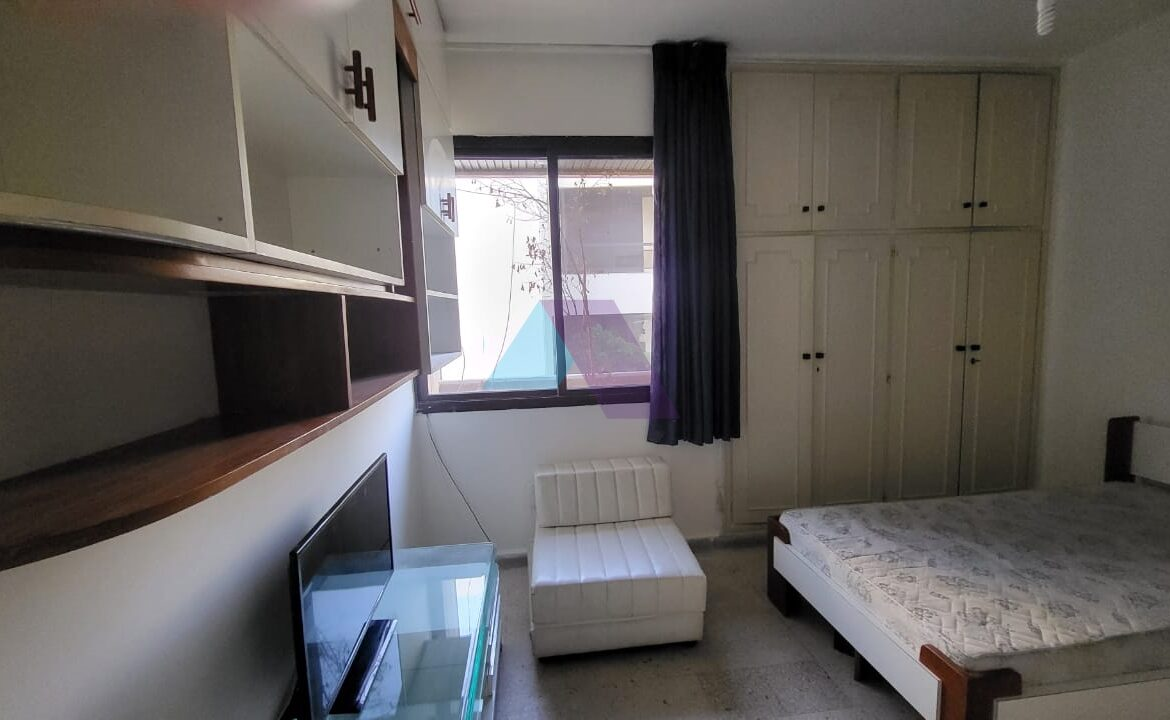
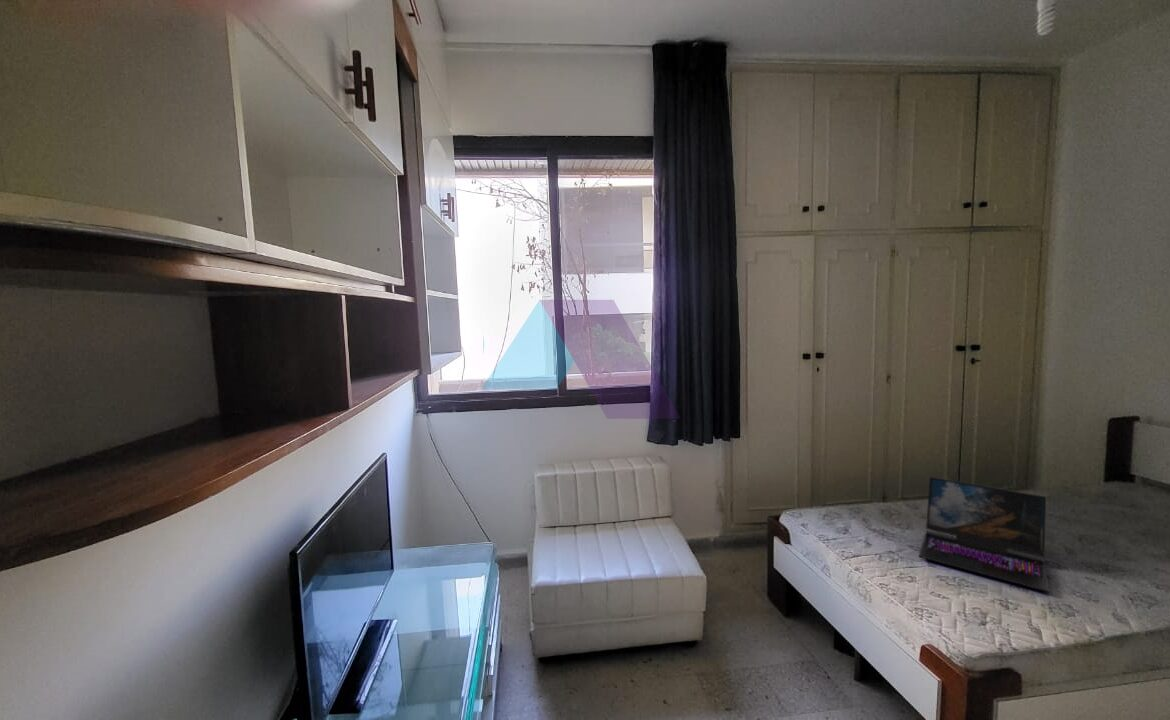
+ laptop (981, 528)
